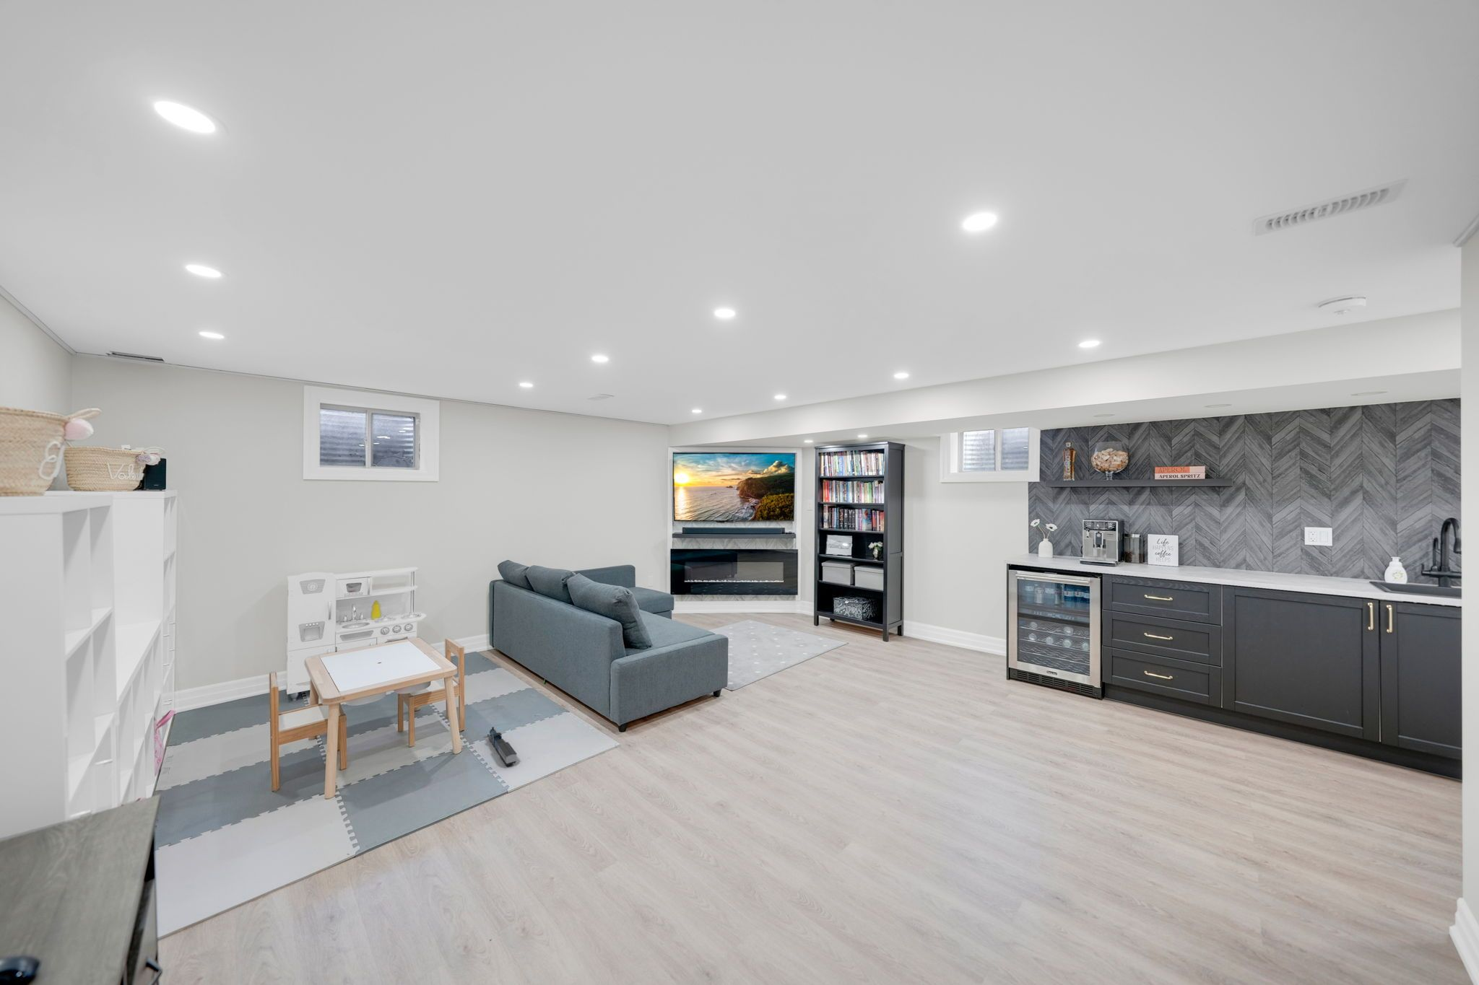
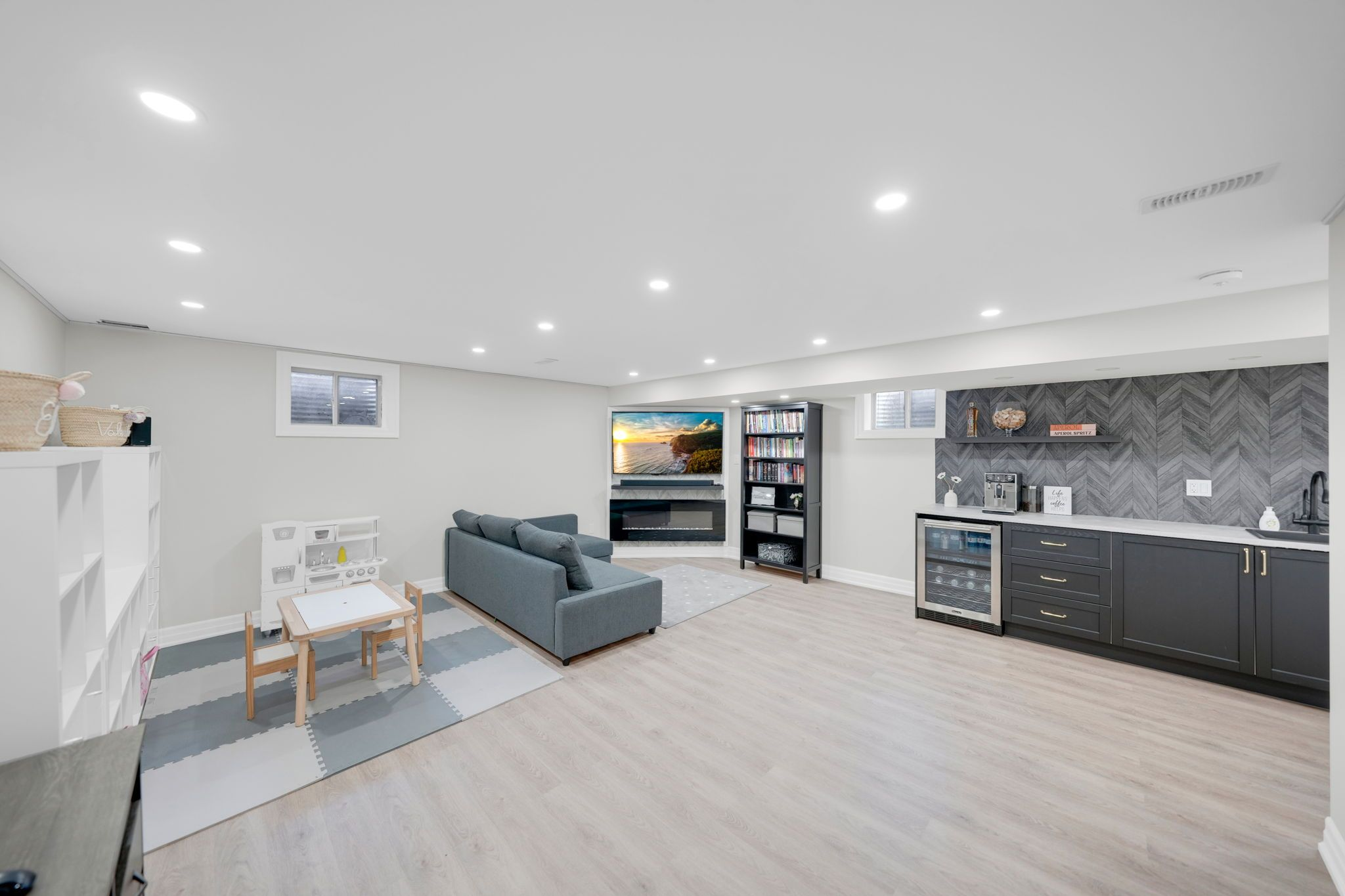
- toy train (500, 744)
